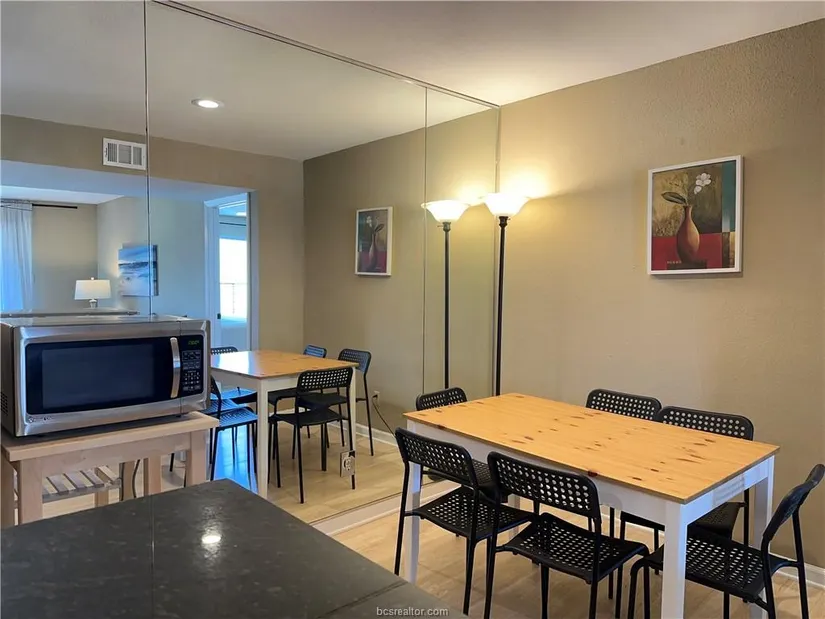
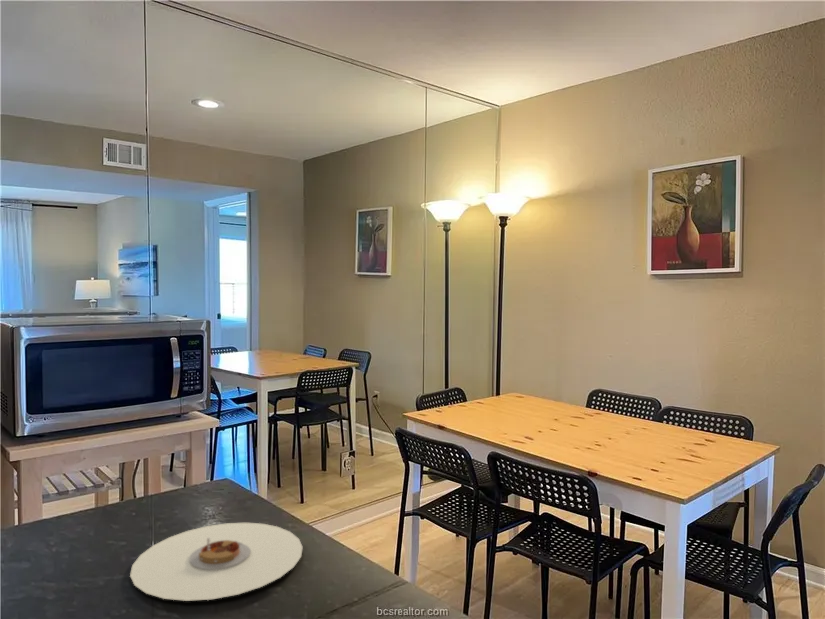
+ plate (220, 549)
